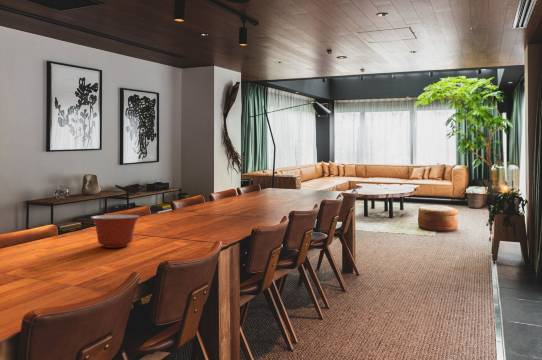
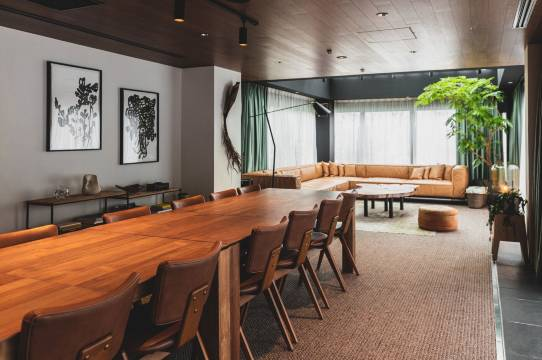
- mixing bowl (115, 231)
